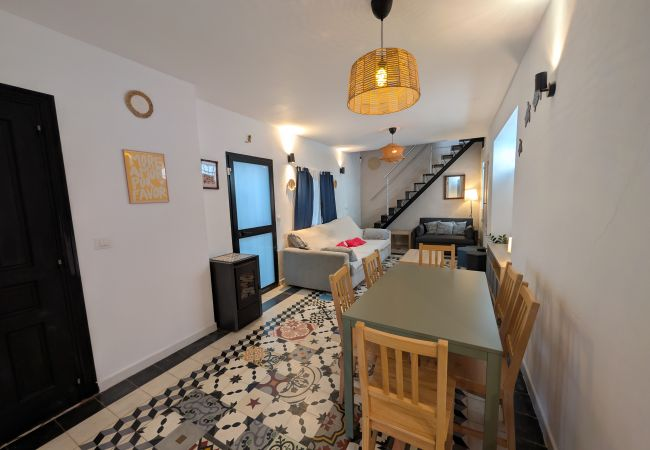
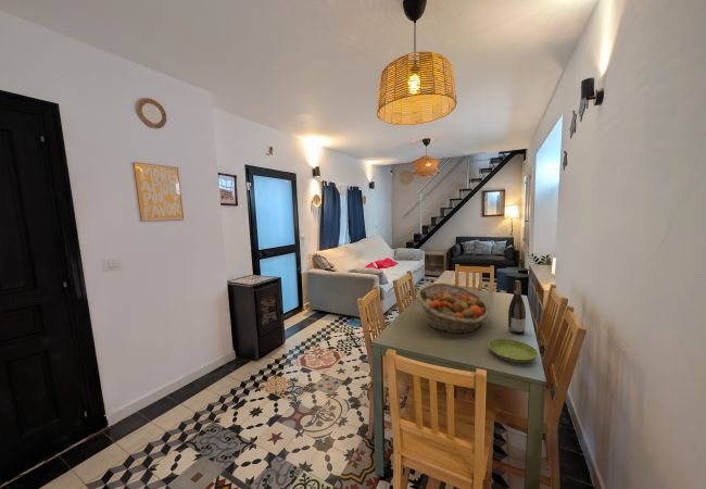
+ fruit basket (452, 305)
+ saucer (512, 351)
+ wine bottle (517, 306)
